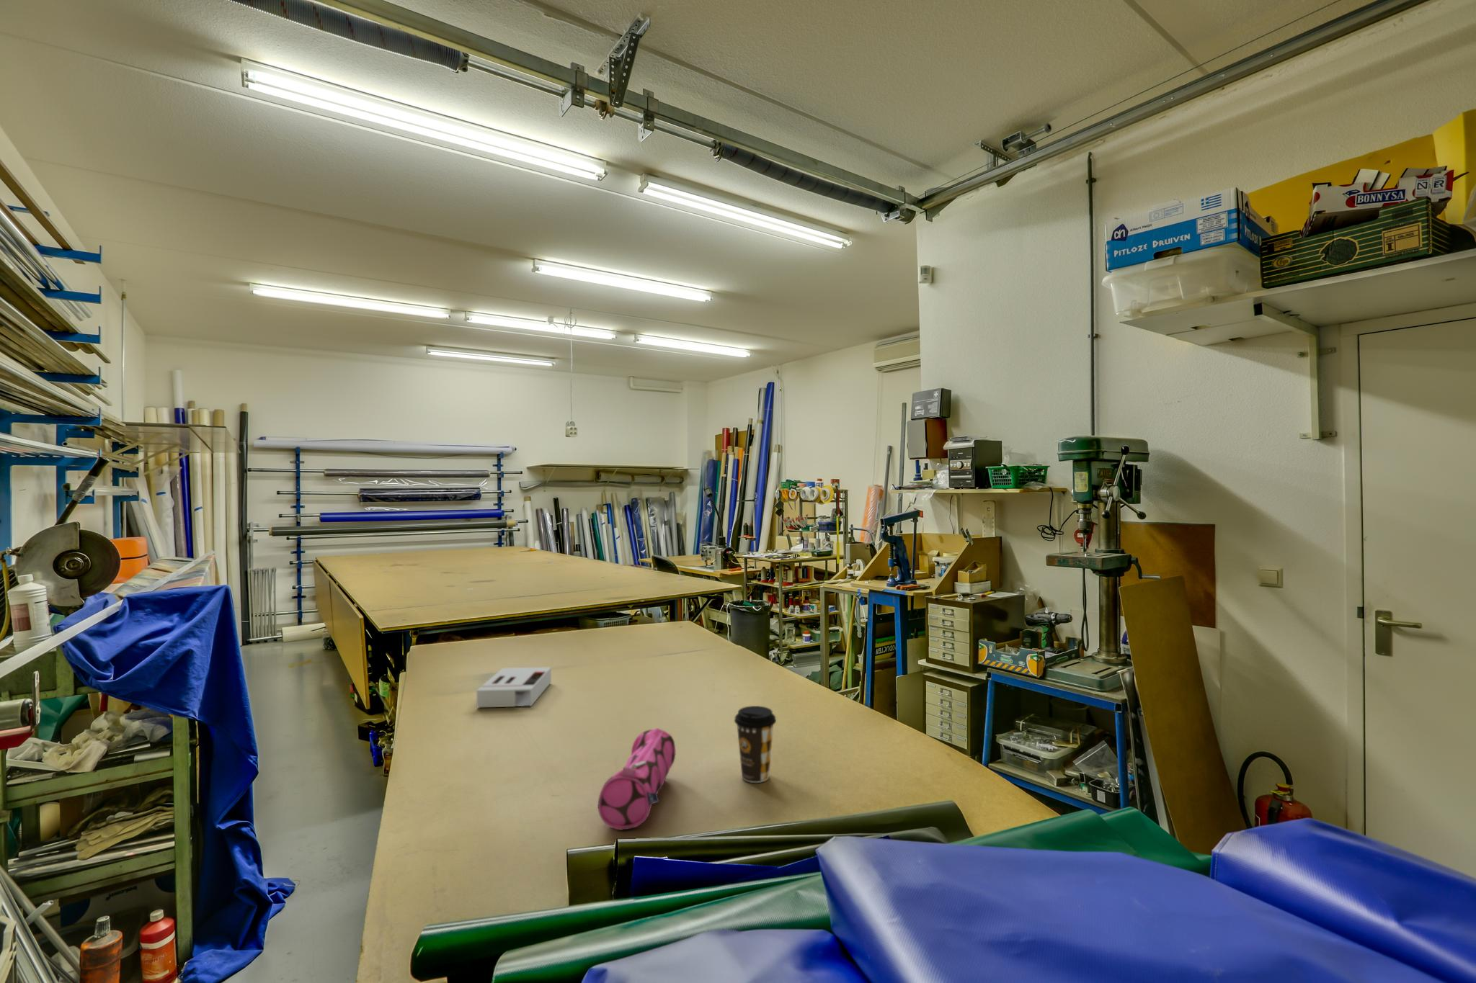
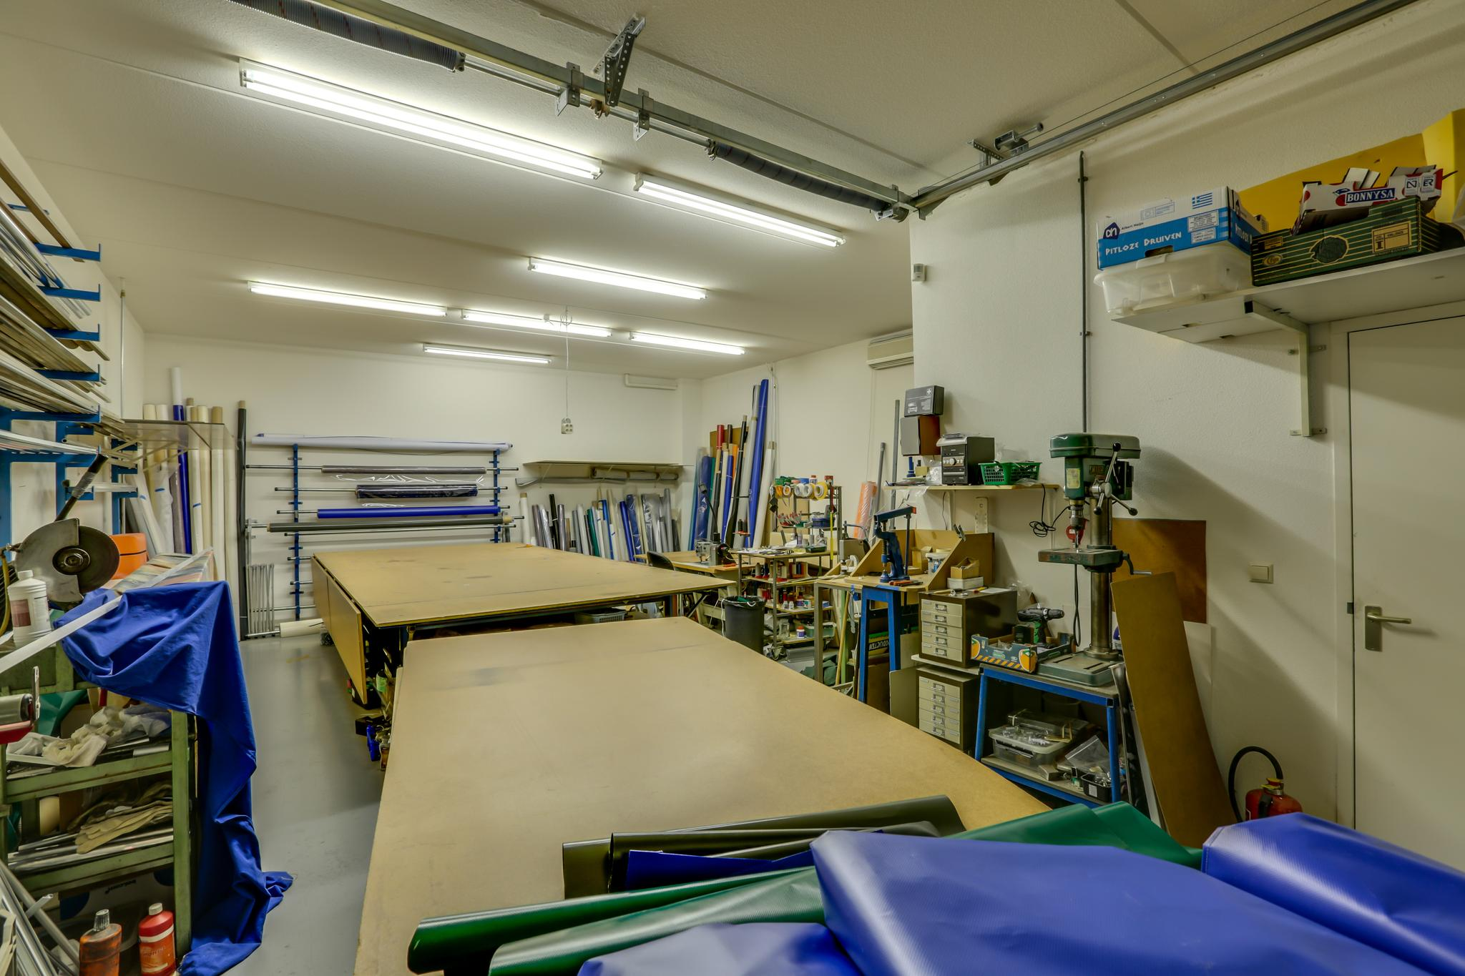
- coffee cup (755, 744)
- tool organizer (551, 682)
- pencil case (642, 771)
